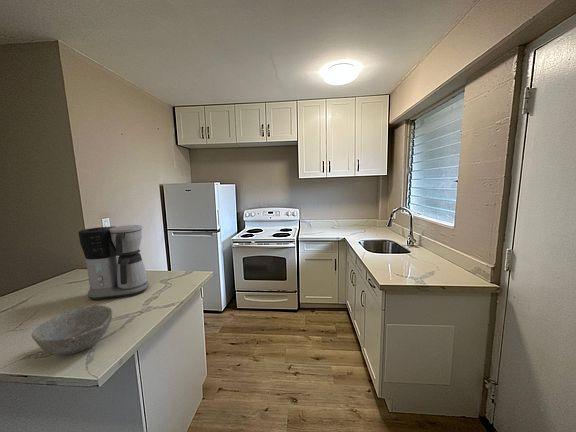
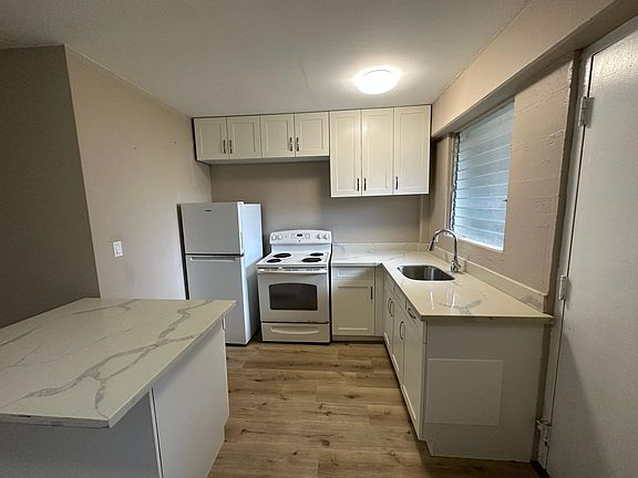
- coffee maker (114, 261)
- bowl (77, 333)
